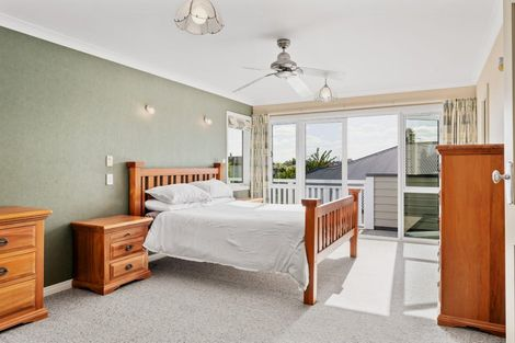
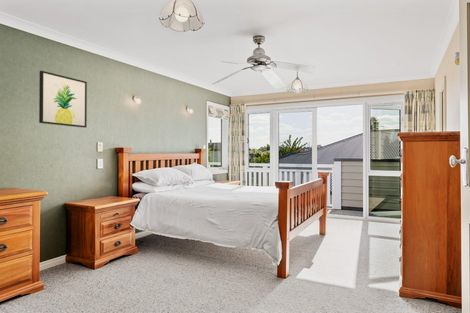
+ wall art (64, 101)
